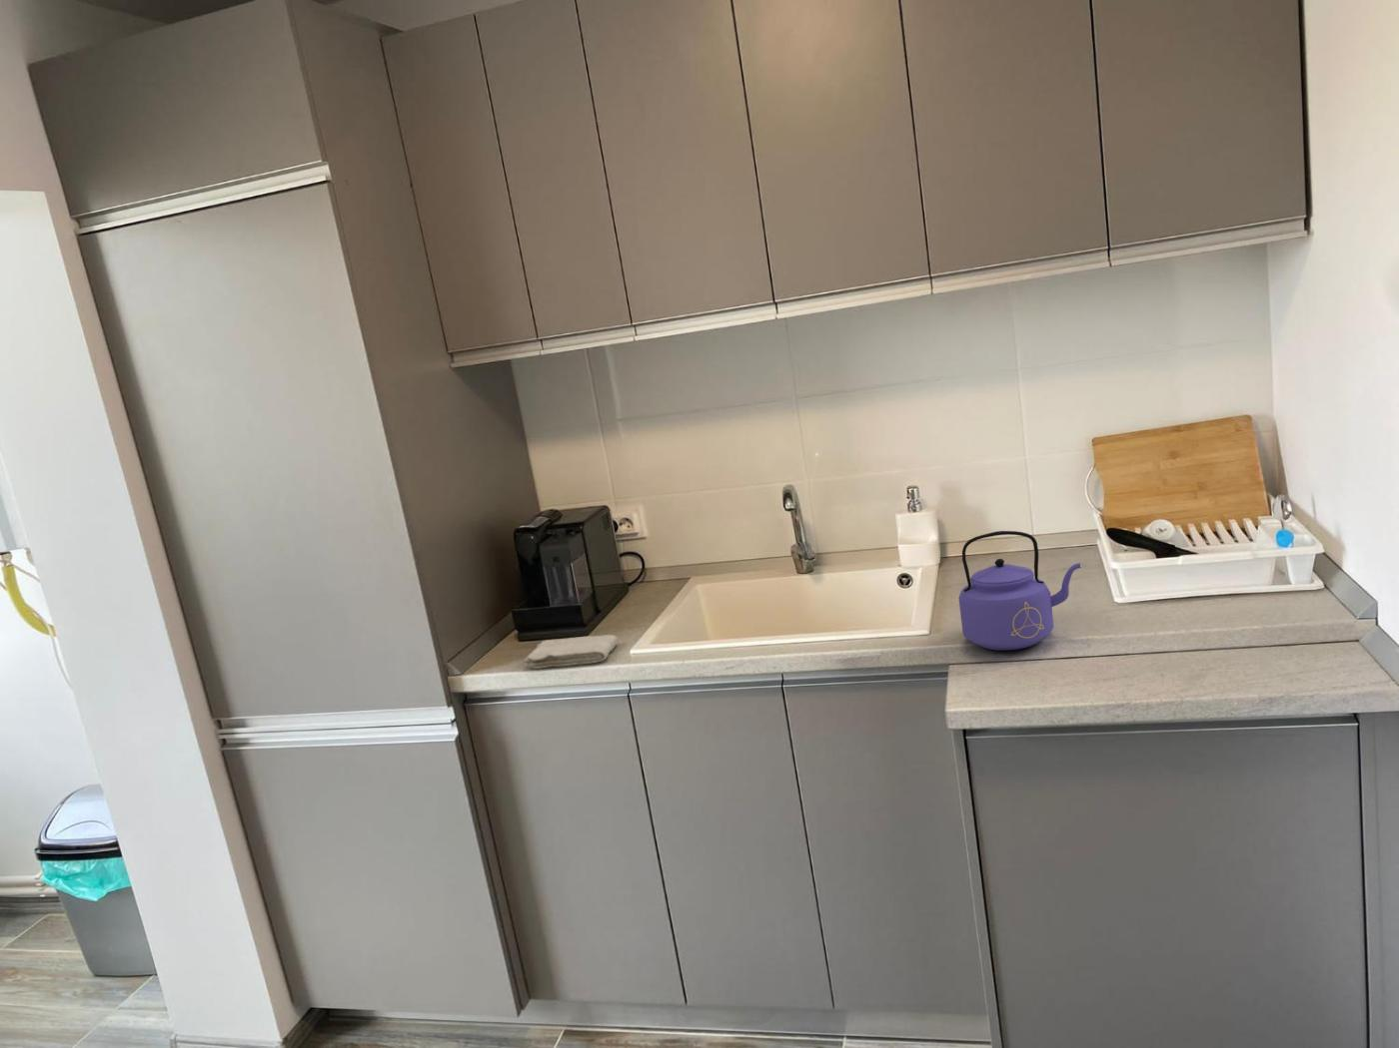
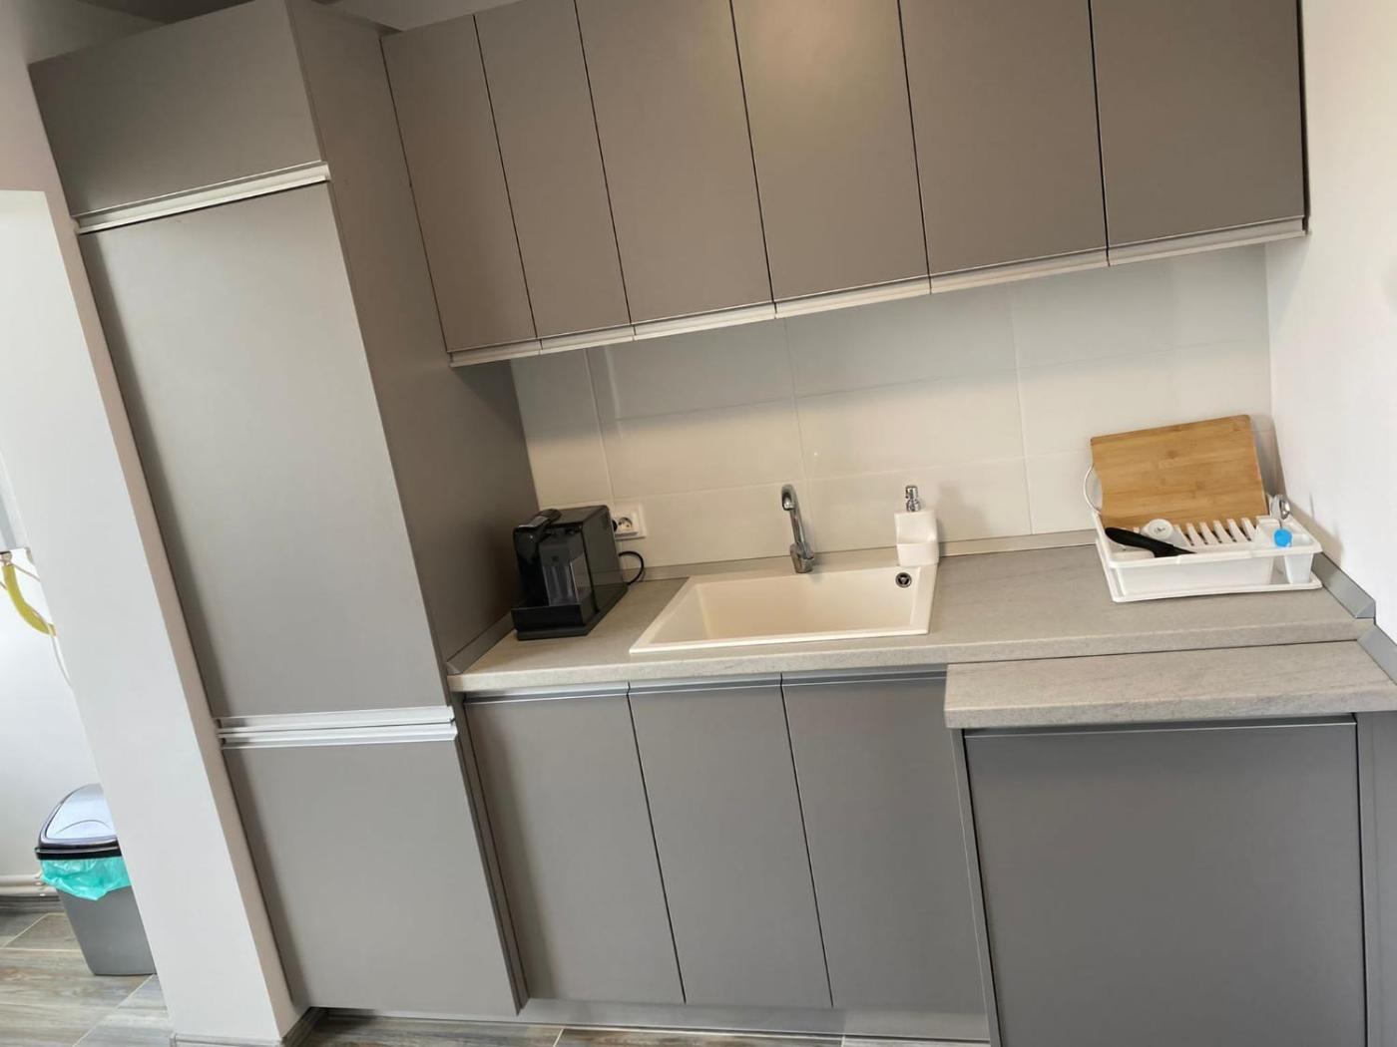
- washcloth (571, 649)
- kettle (1018, 585)
